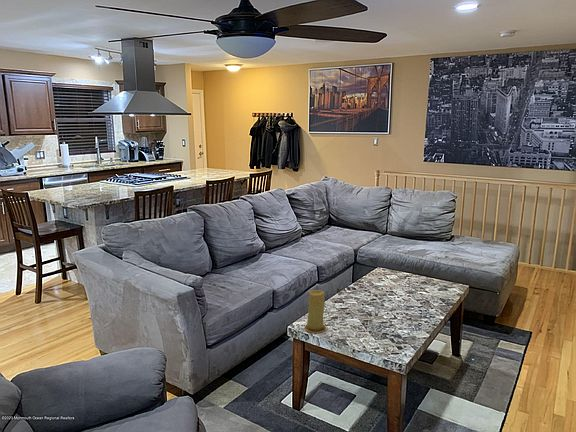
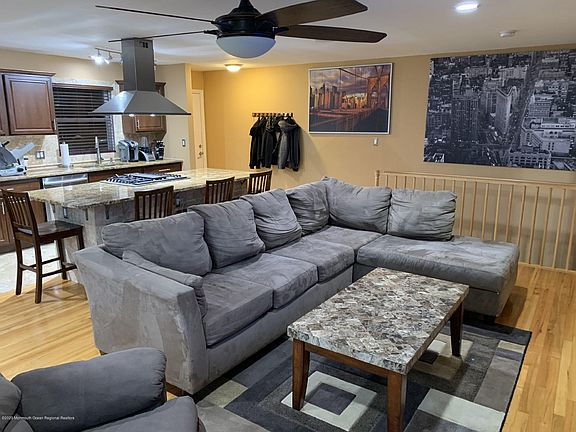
- candle (315, 310)
